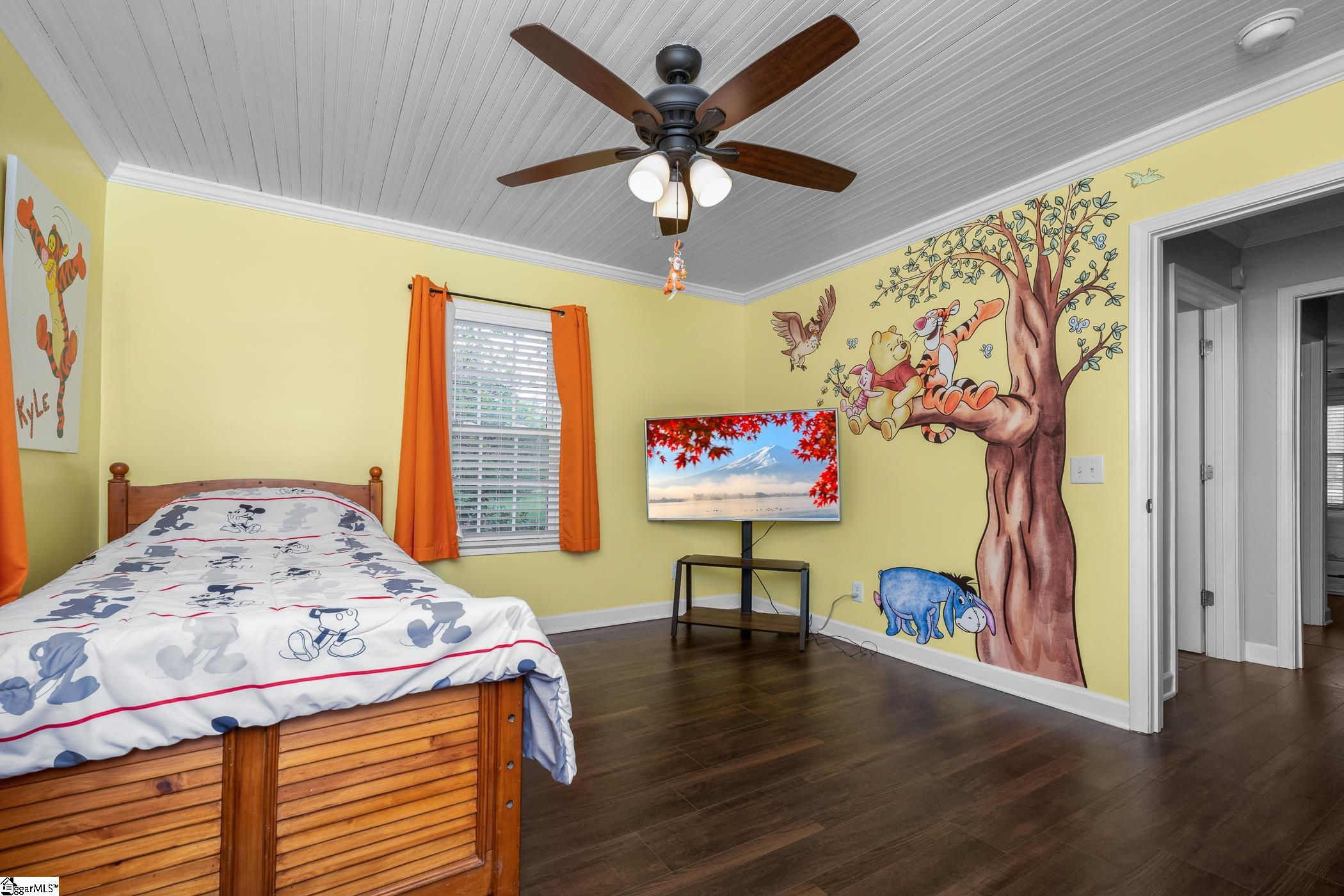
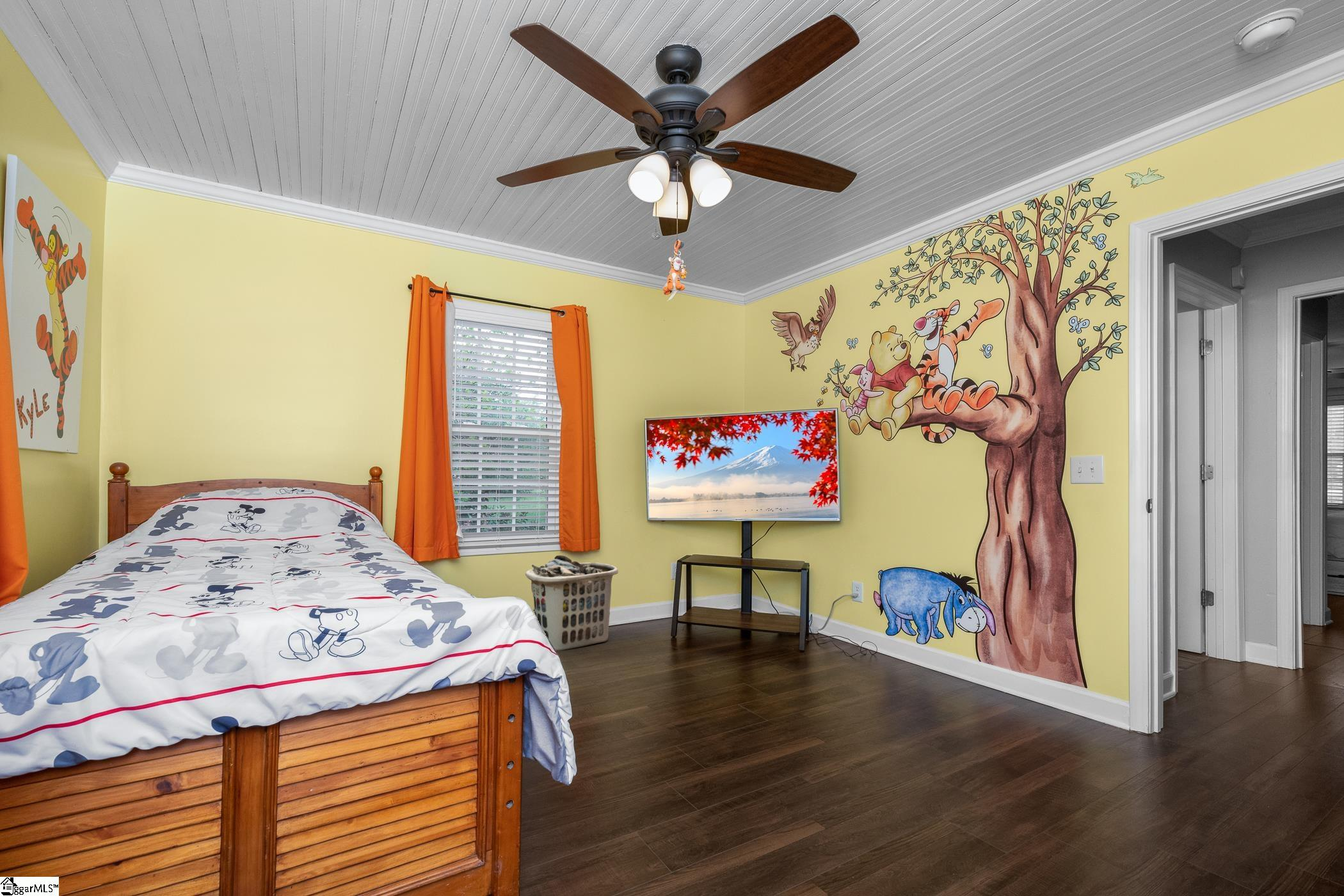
+ clothes hamper (572, 598)
